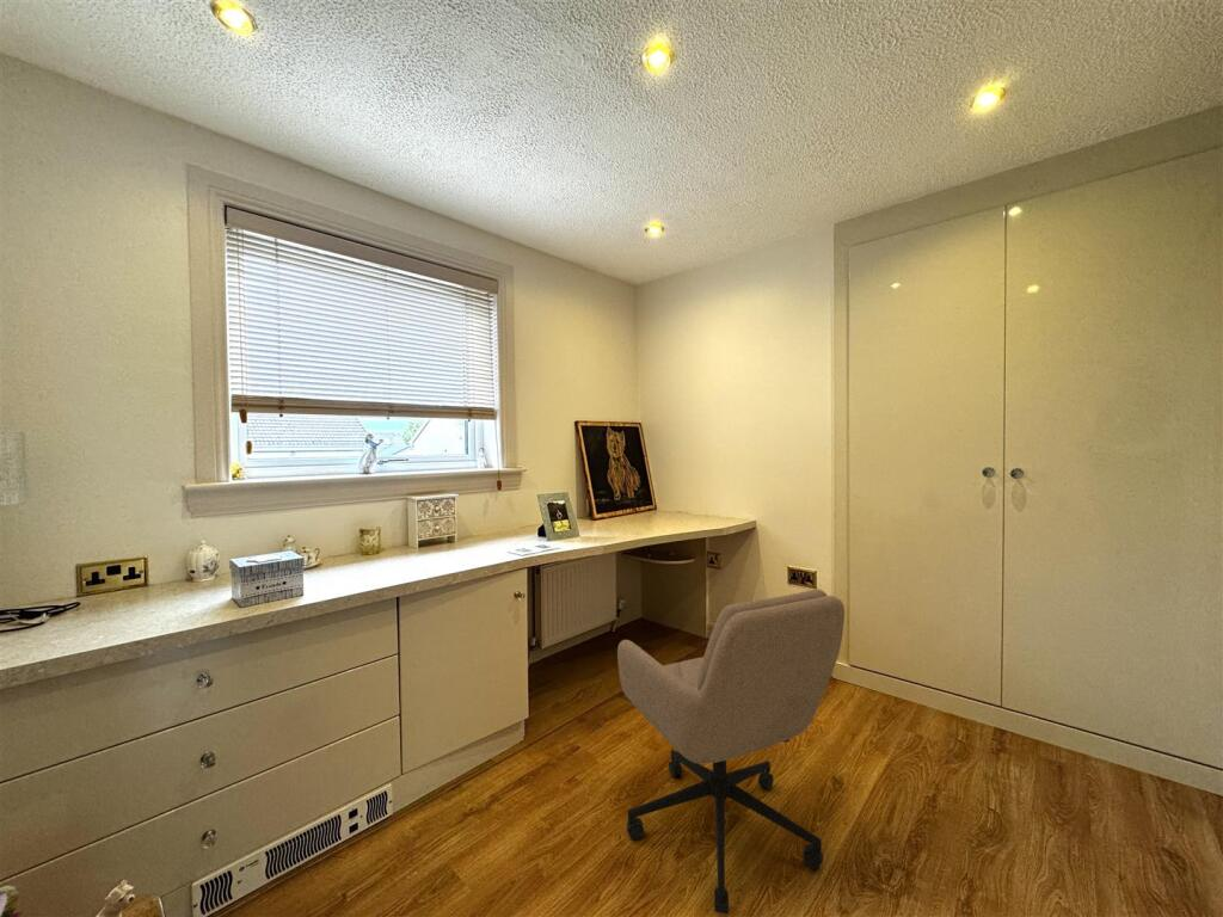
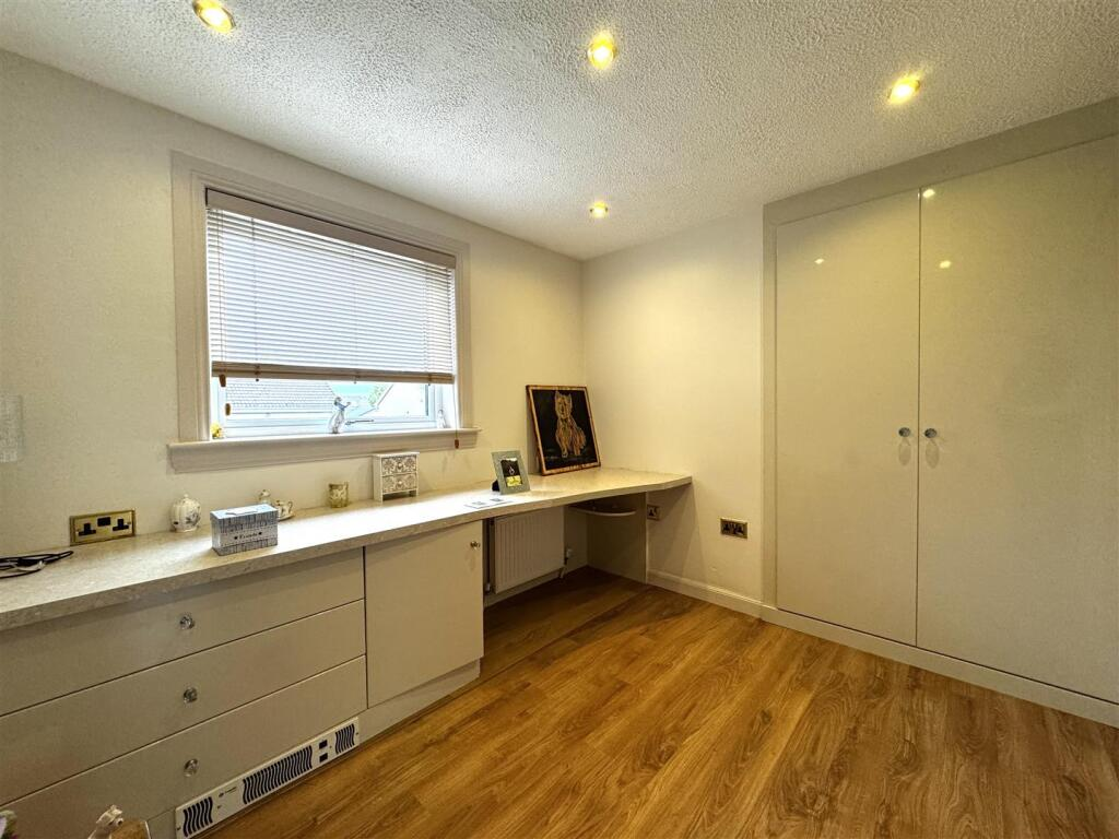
- office chair (723, 703)
